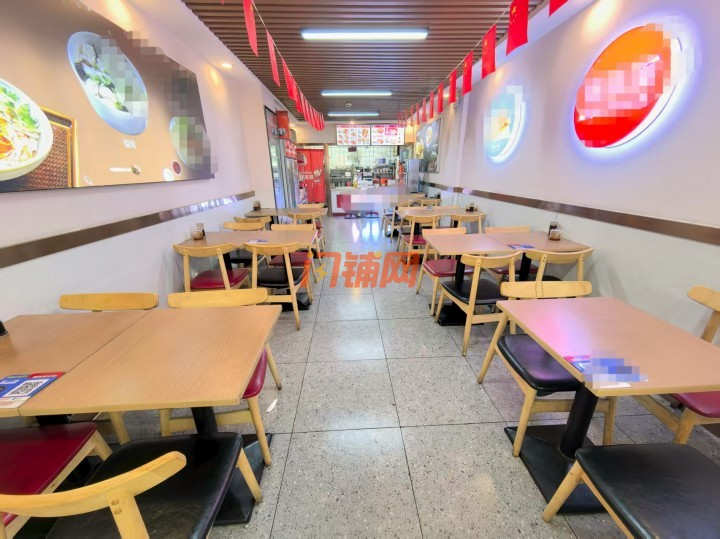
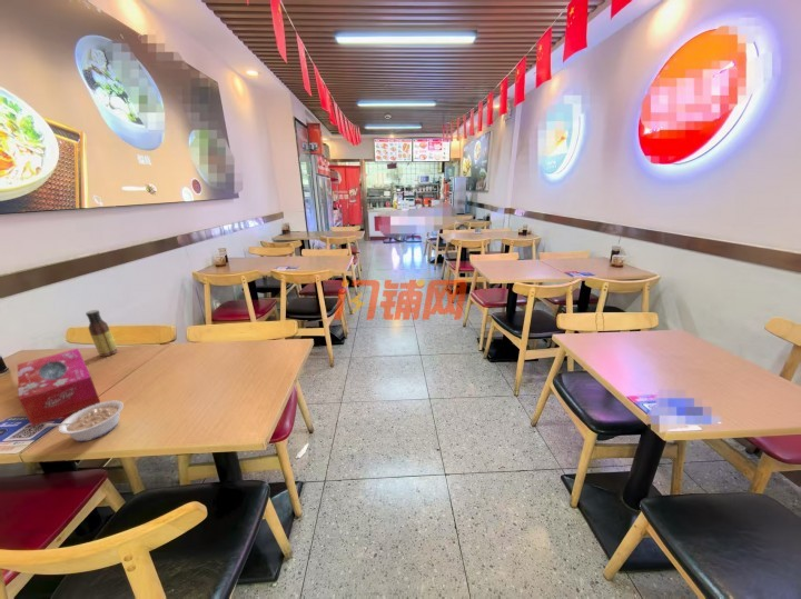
+ tissue box (58, 383)
+ legume (91, 422)
+ sauce bottle (100, 332)
